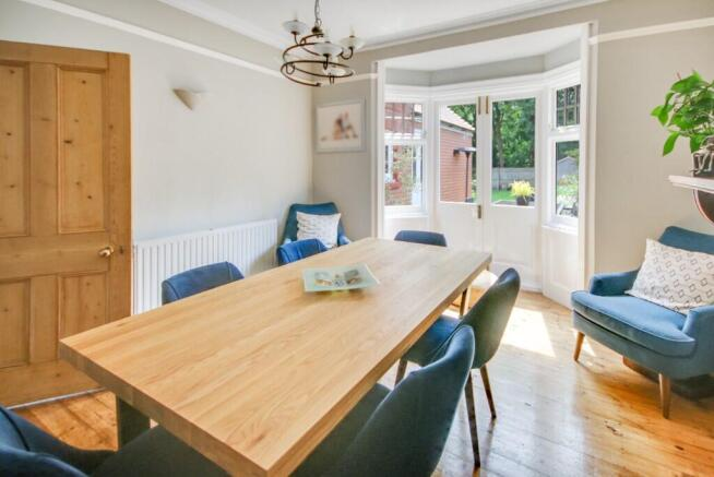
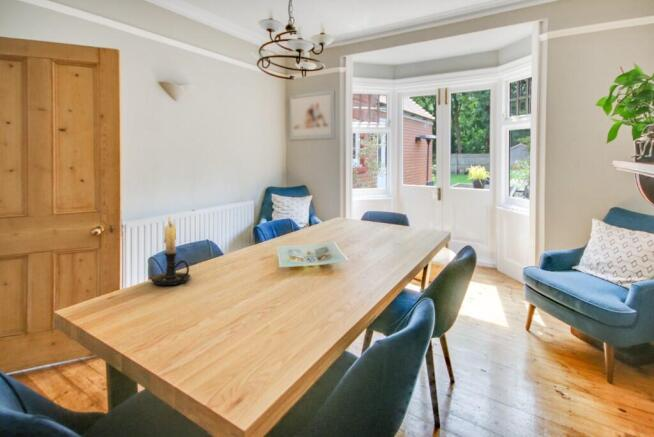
+ candle holder (173, 248)
